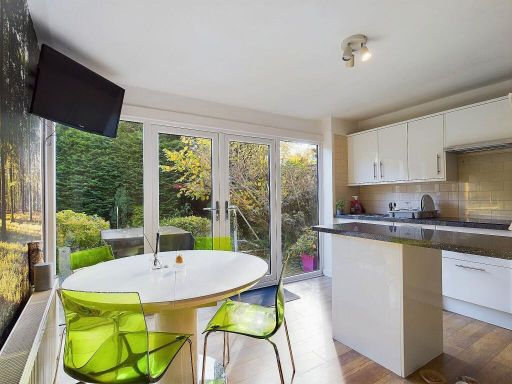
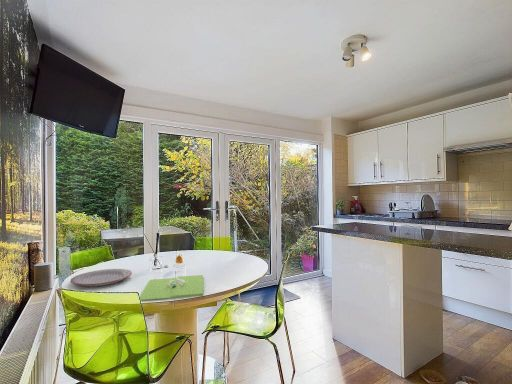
+ flower (174, 284)
+ plate (102, 278)
